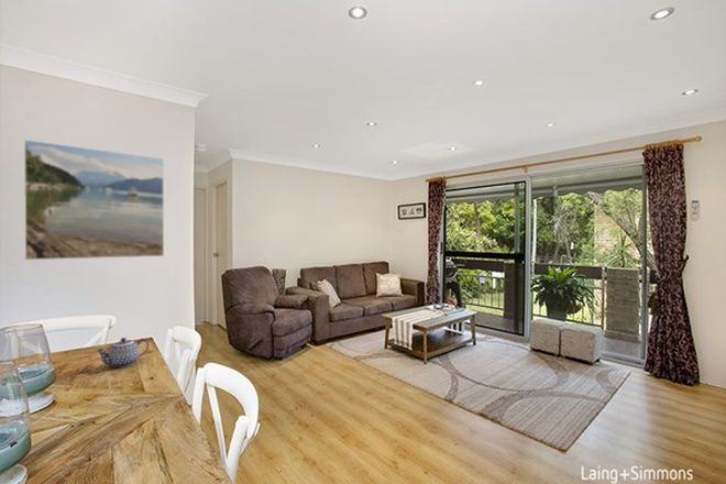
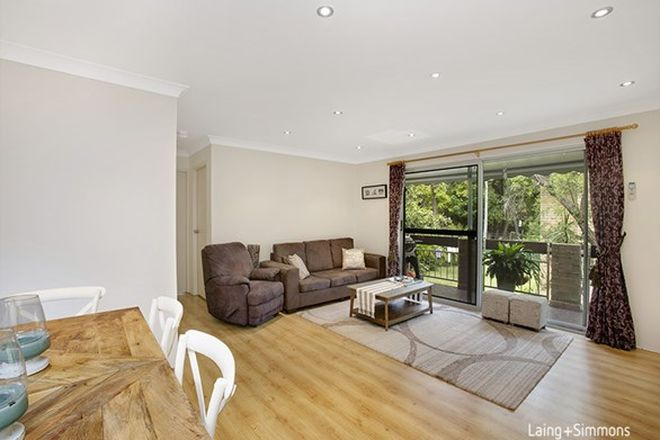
- teapot (123, 351)
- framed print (101, 204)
